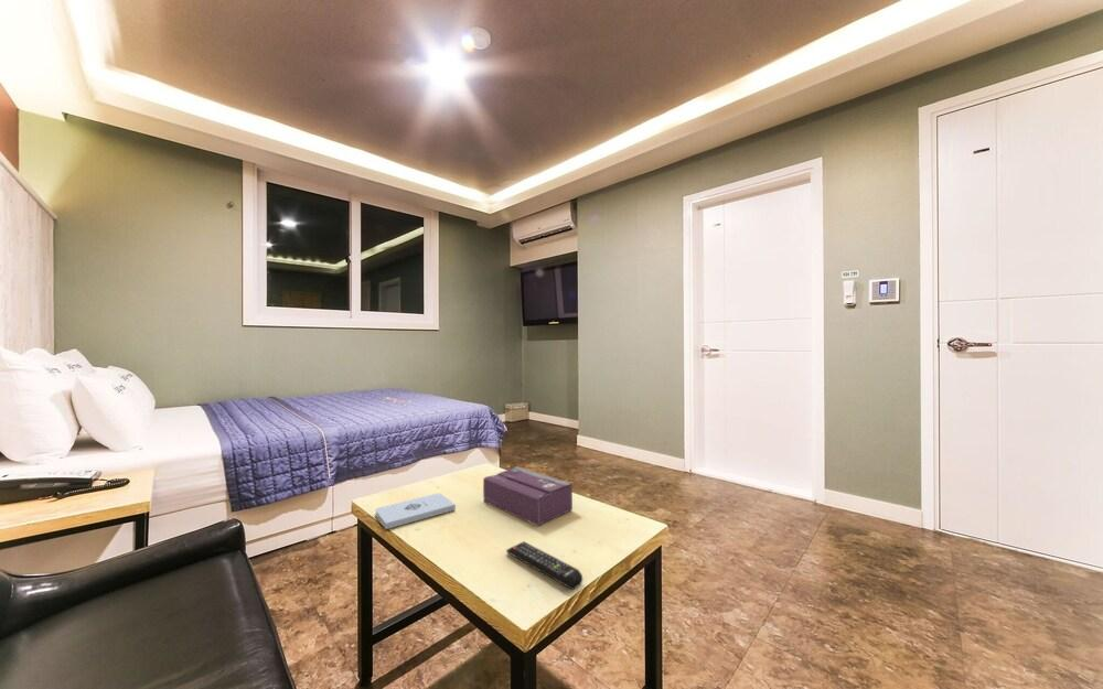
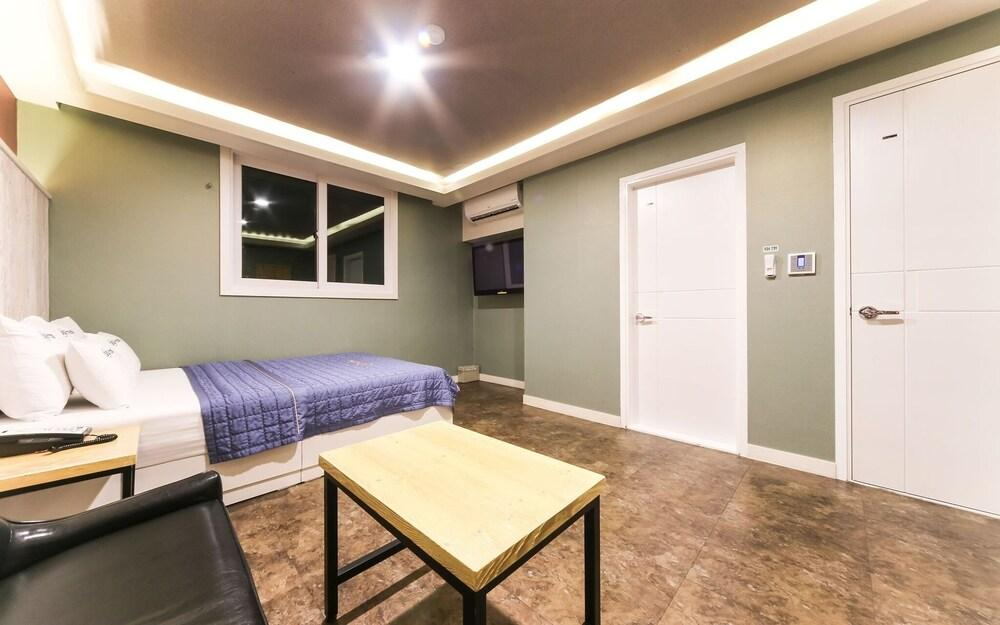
- tissue box (526, 492)
- notepad (415, 508)
- remote control (542, 562)
